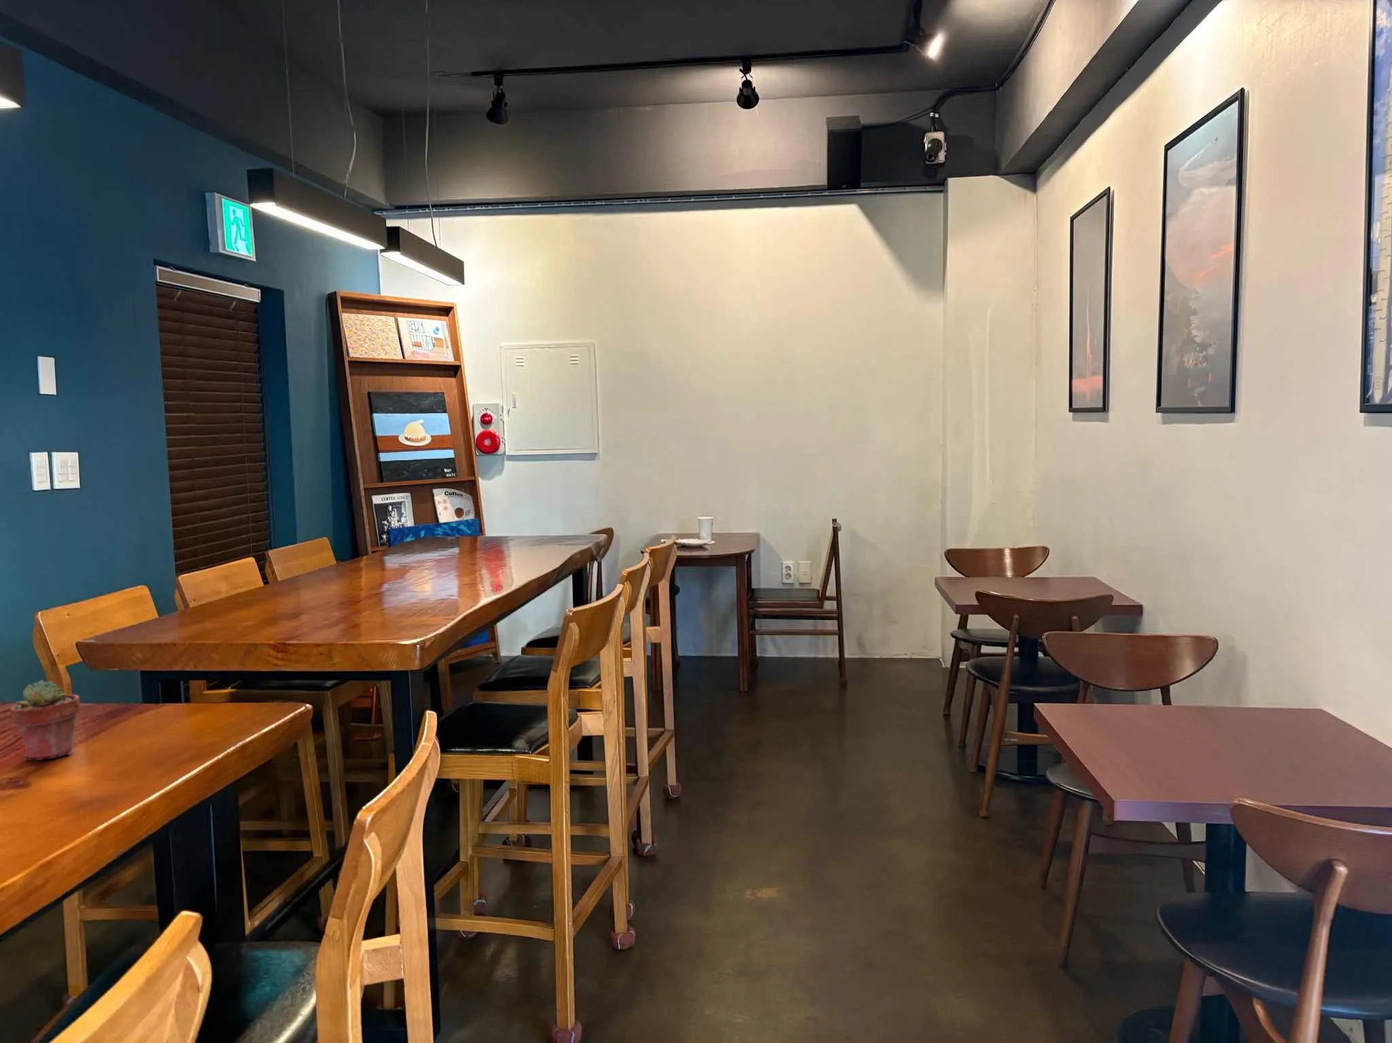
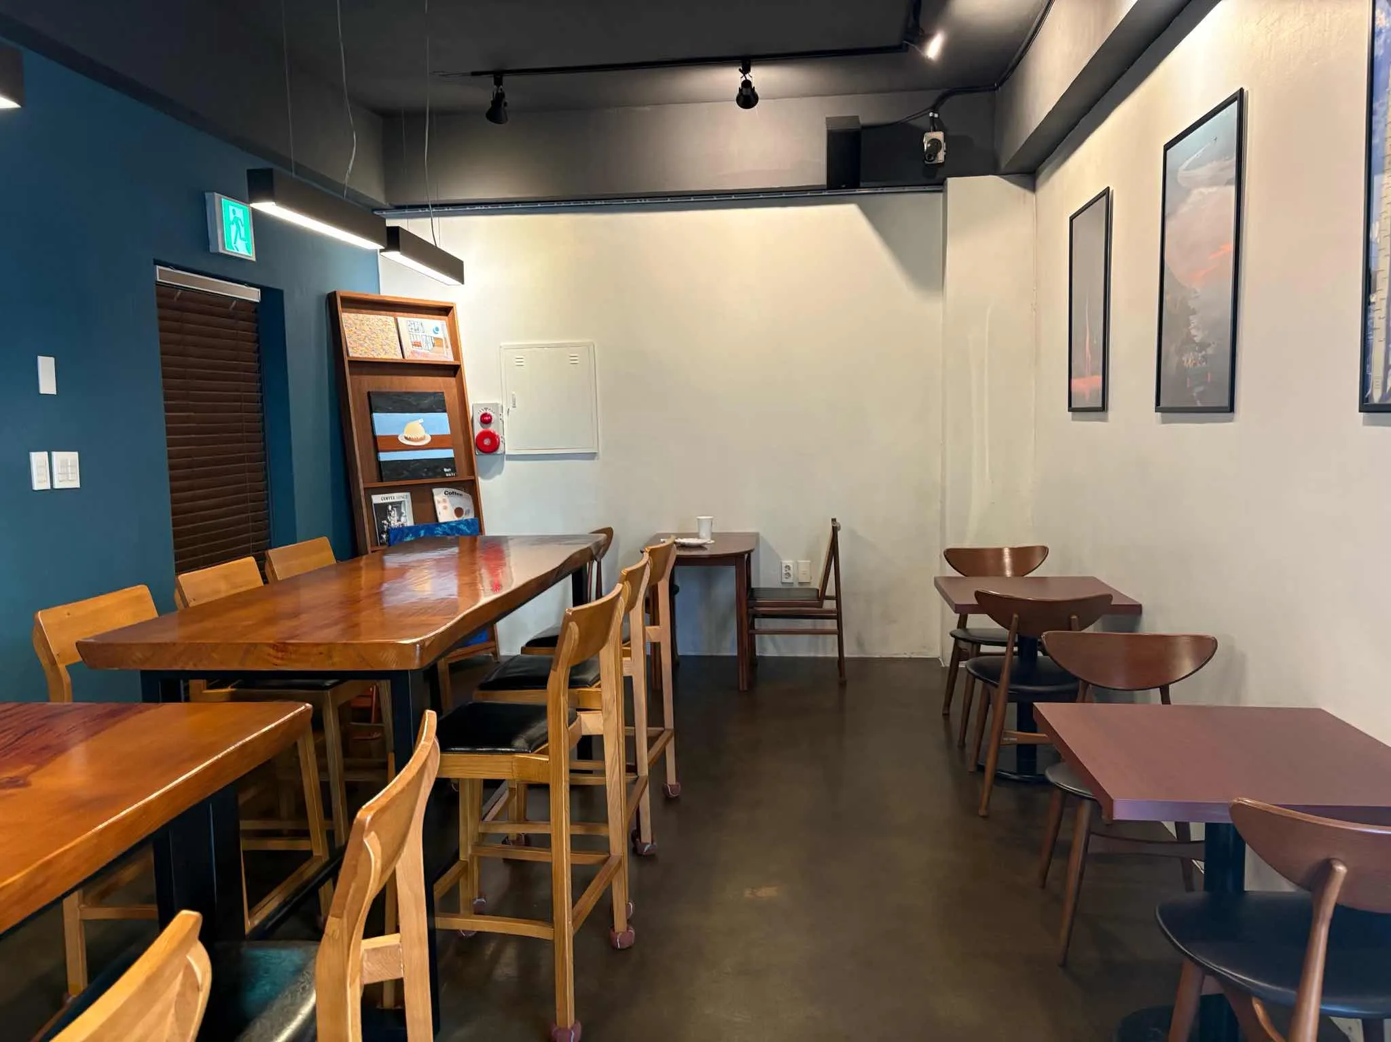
- potted succulent (46, 717)
